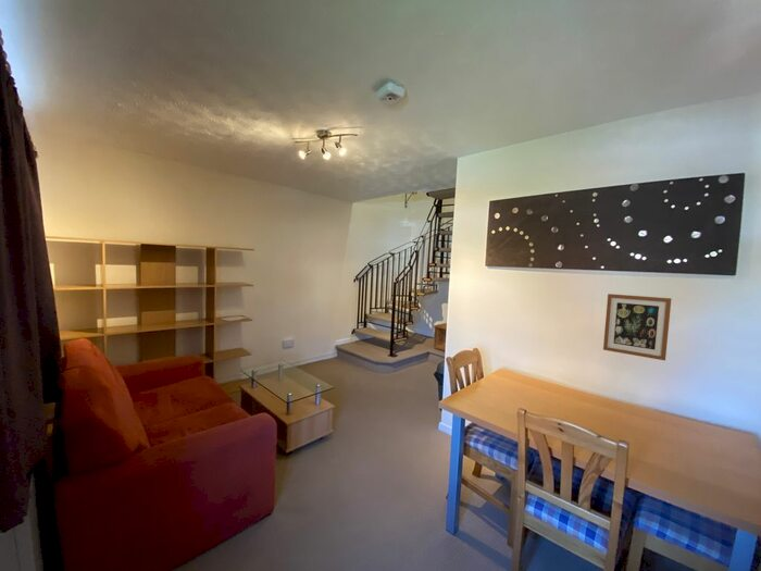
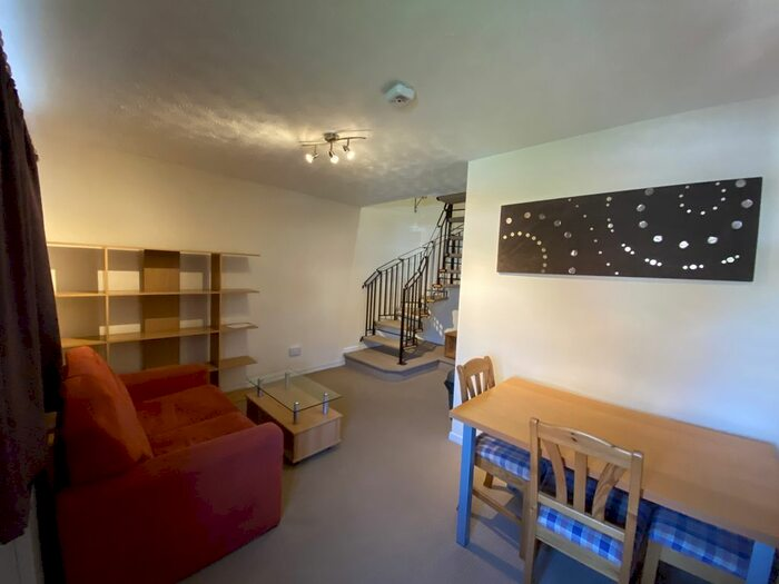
- wall art (635, 325)
